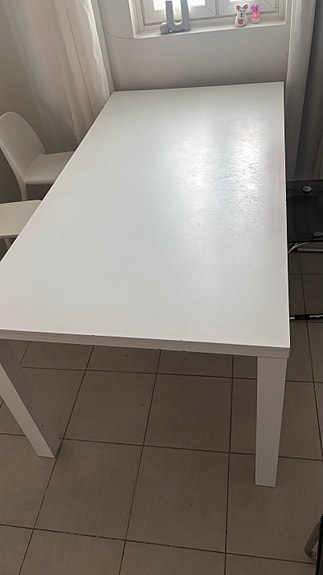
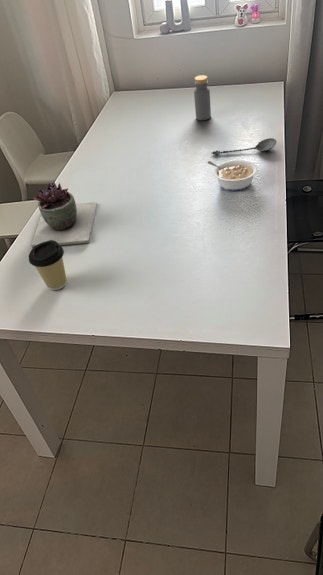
+ legume (233, 175)
+ spoon (243, 149)
+ coffee cup (50, 266)
+ succulent plant (59, 205)
+ bottle (202, 97)
